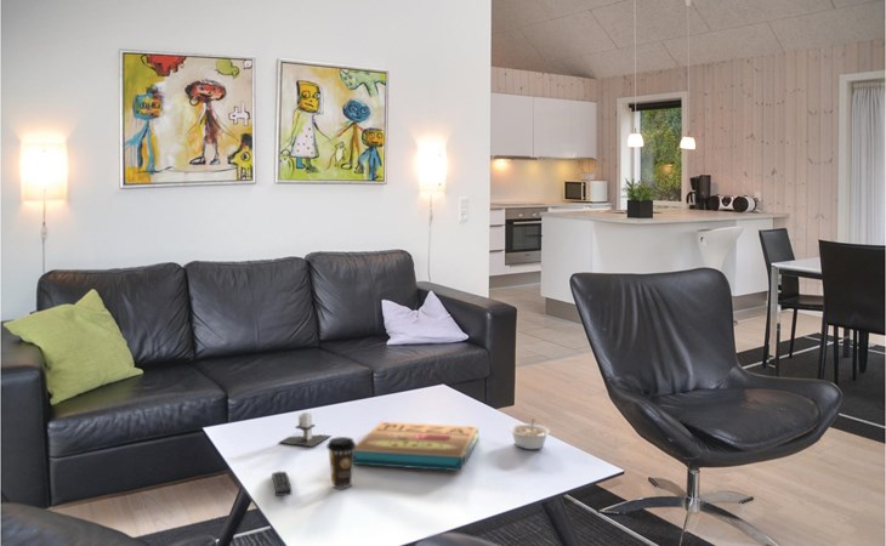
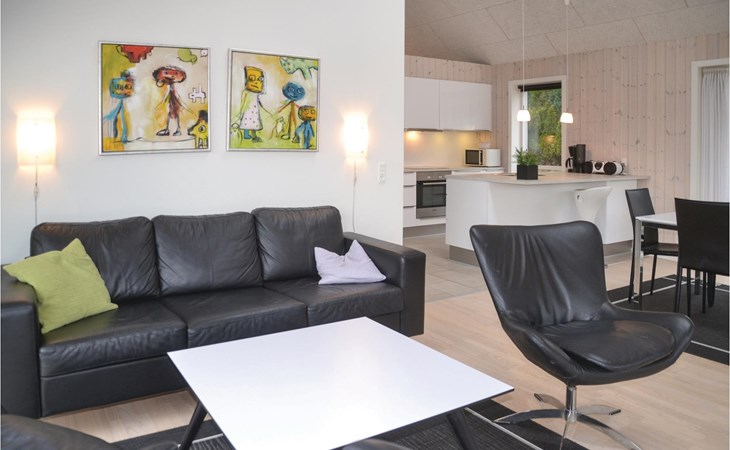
- architectural model (305, 426)
- legume (528, 434)
- remote control (280, 482)
- coffee cup (341, 462)
- pizza box (418, 444)
